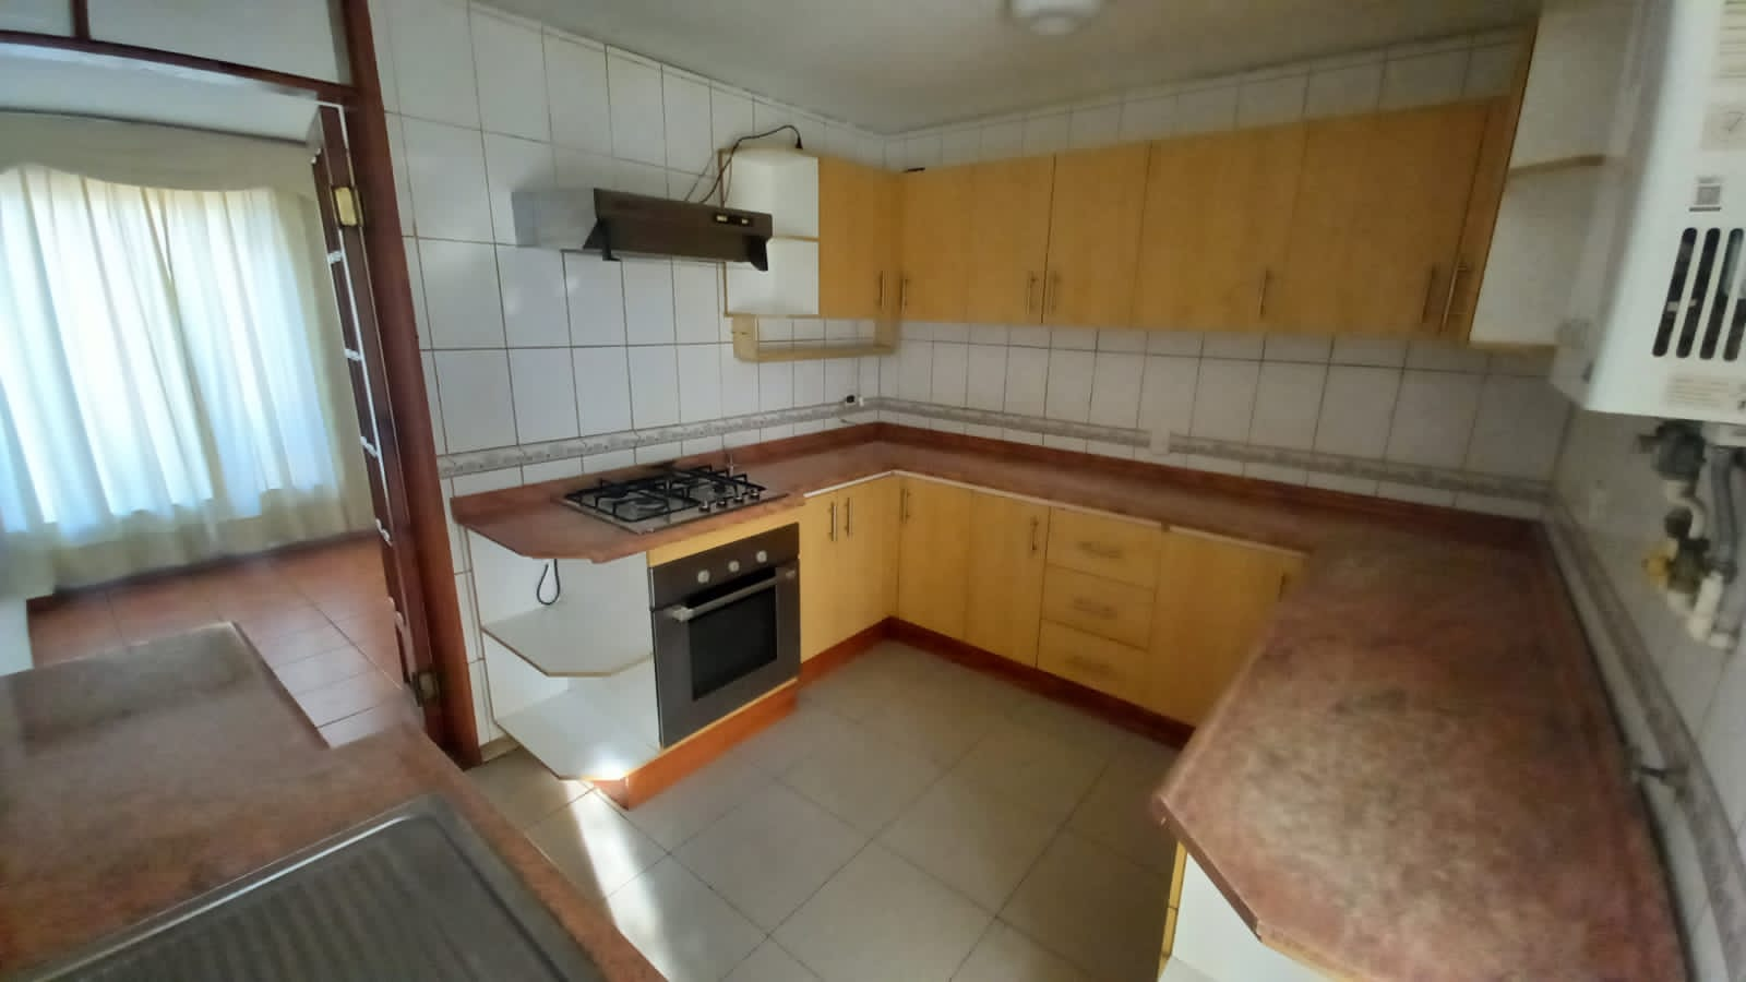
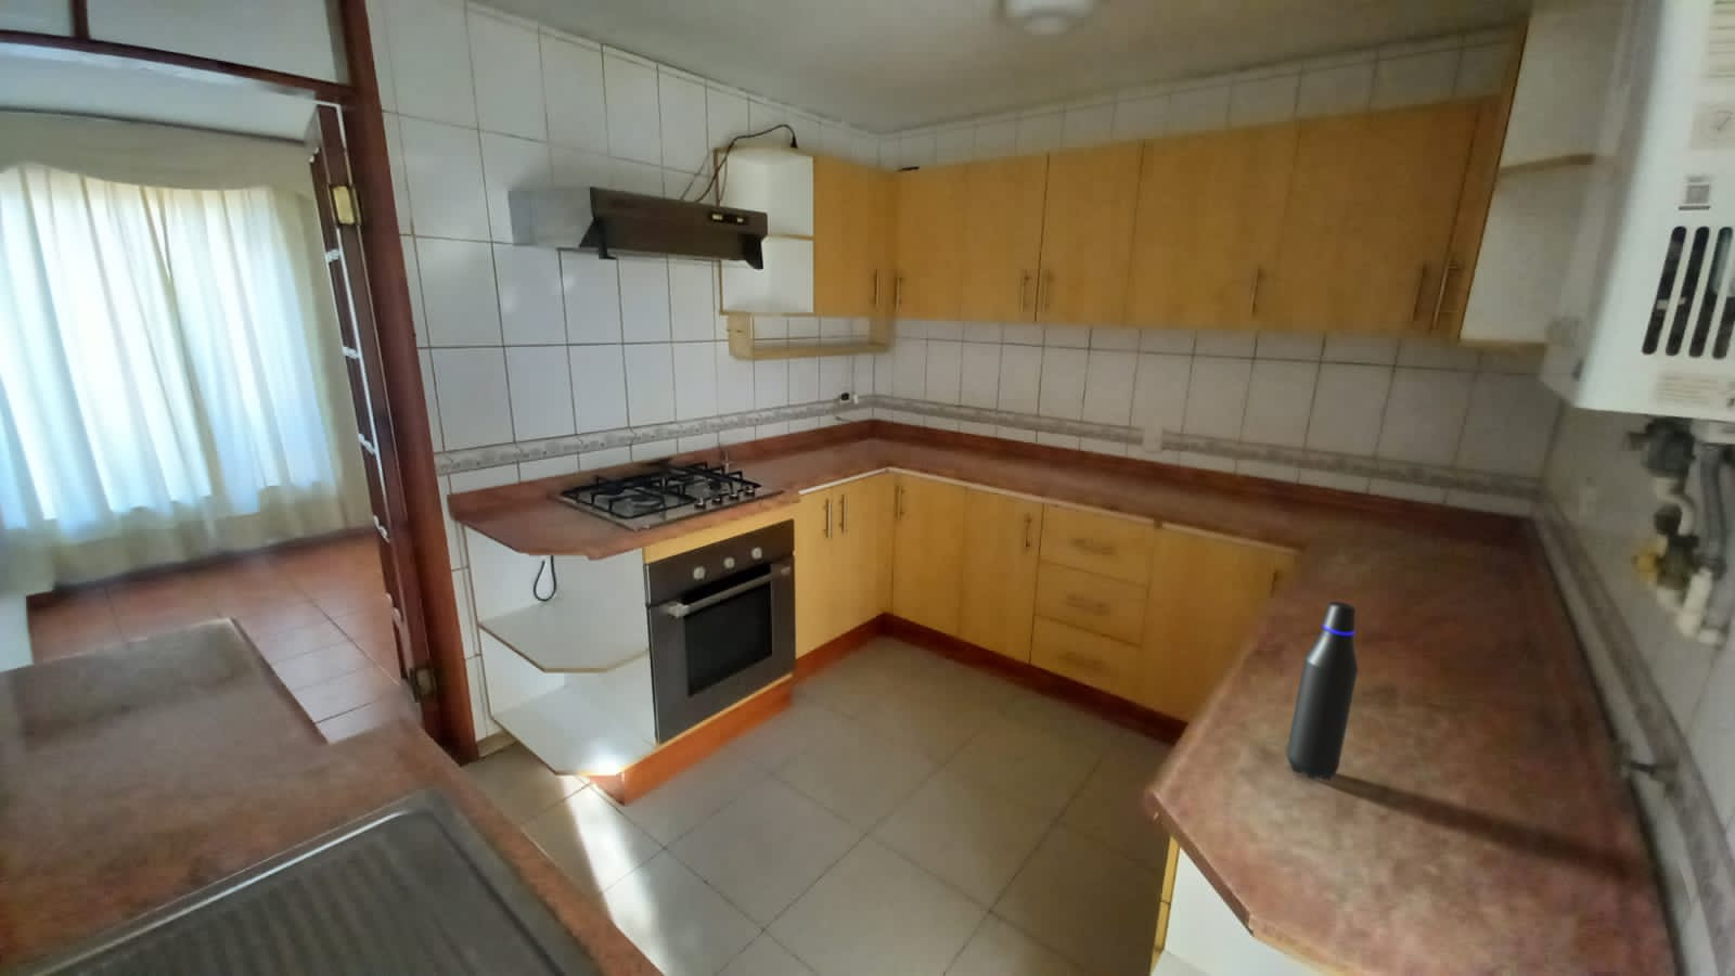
+ water bottle (1325, 691)
